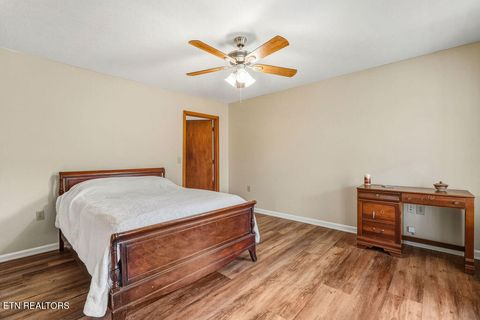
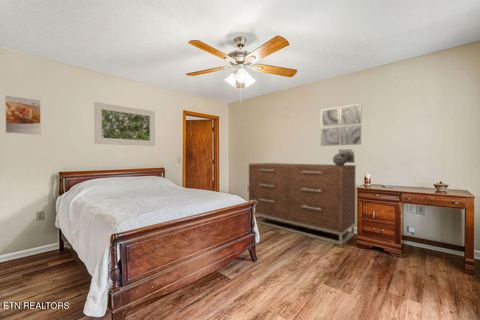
+ dresser (296, 195)
+ decorative urn (342, 158)
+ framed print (127, 126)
+ wall art (339, 125)
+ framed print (23, 115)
